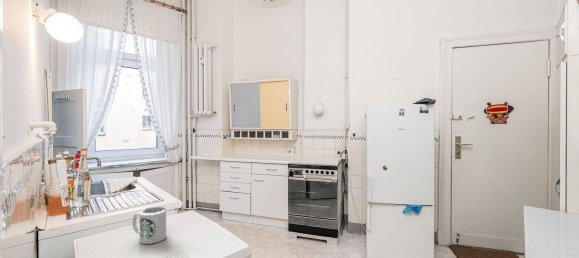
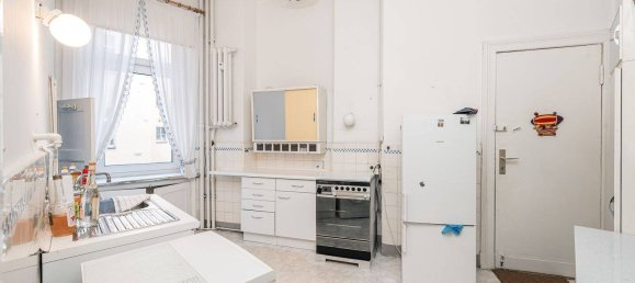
- mug (148, 224)
